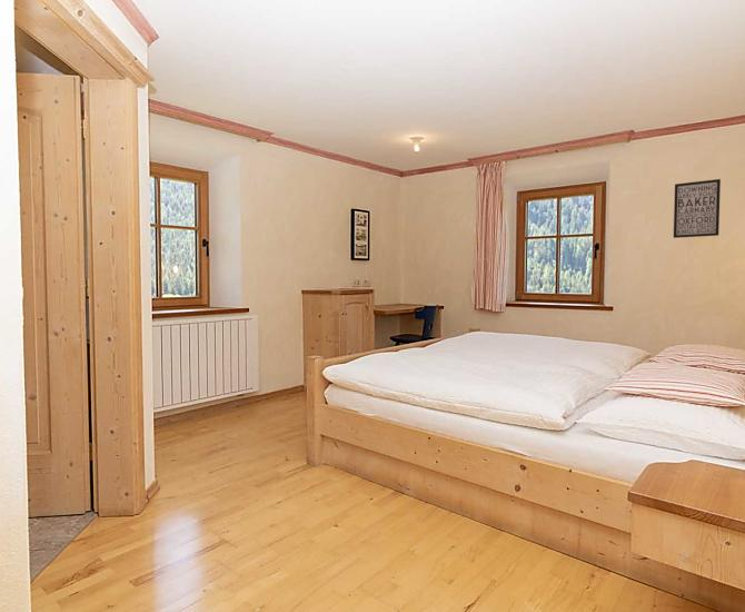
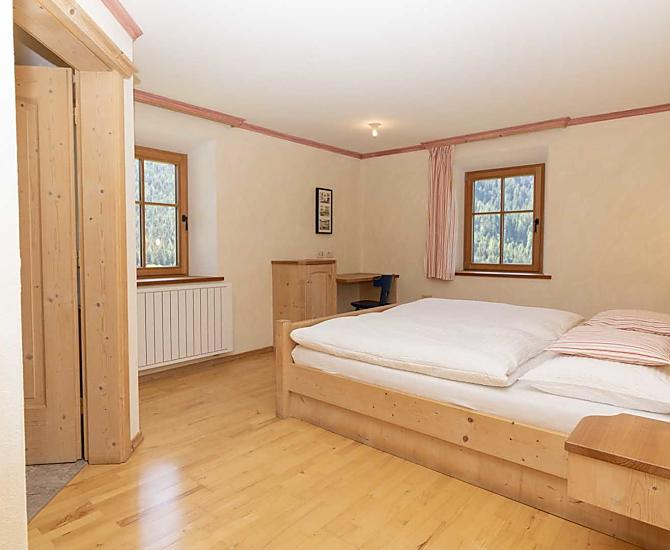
- wall art (696, 209)
